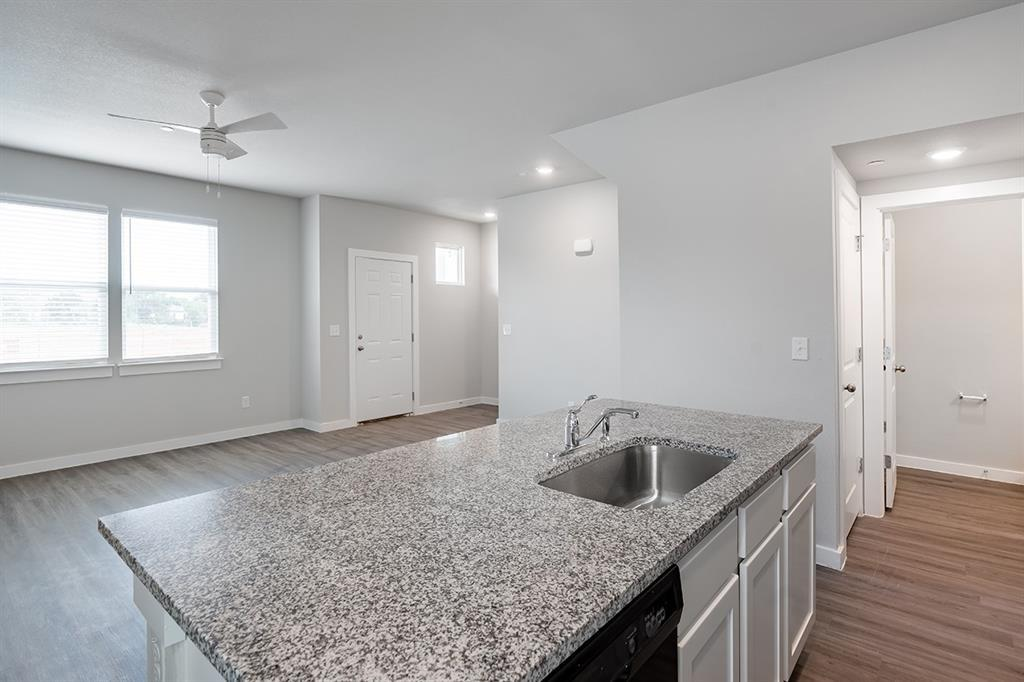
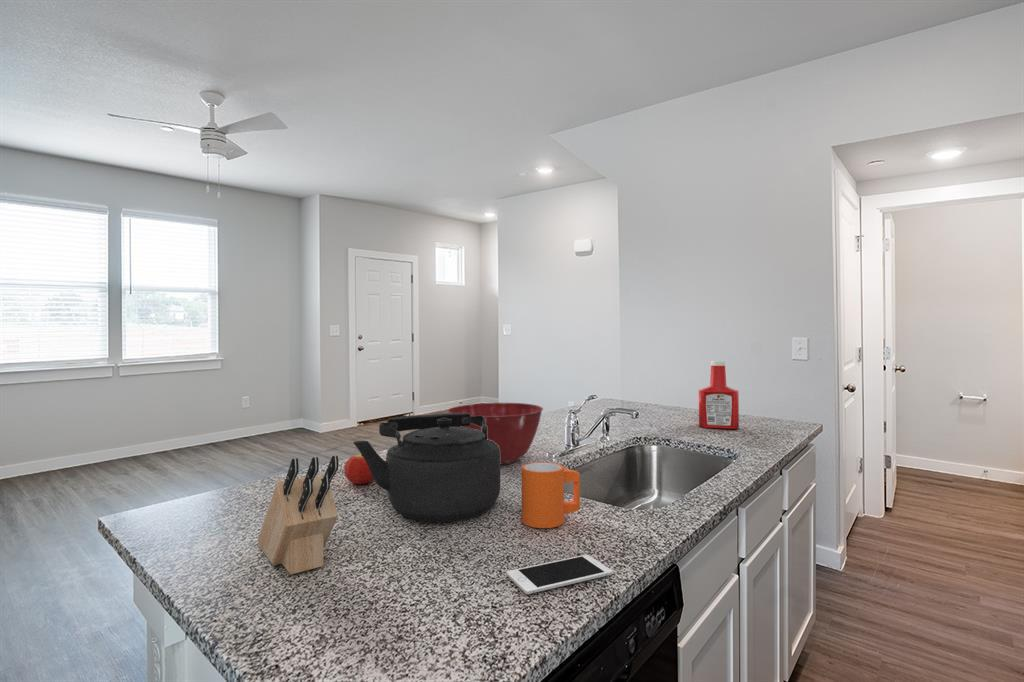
+ soap bottle (718, 394)
+ cell phone (559, 573)
+ mixing bowl (495, 433)
+ kettle (440, 462)
+ mug (548, 492)
+ knife block (298, 503)
+ fruit (361, 466)
